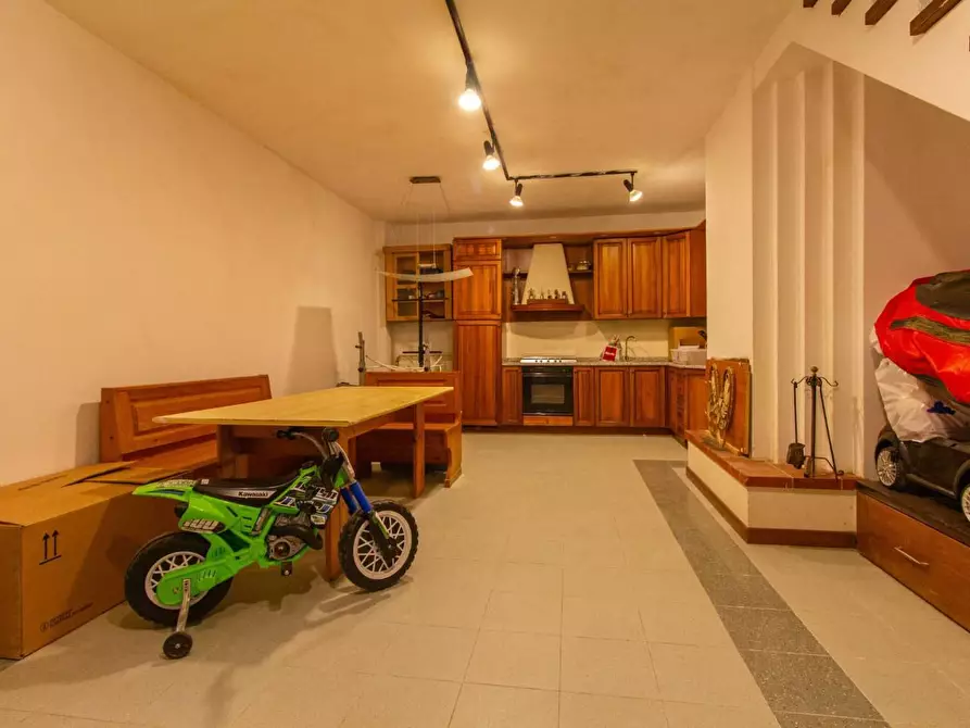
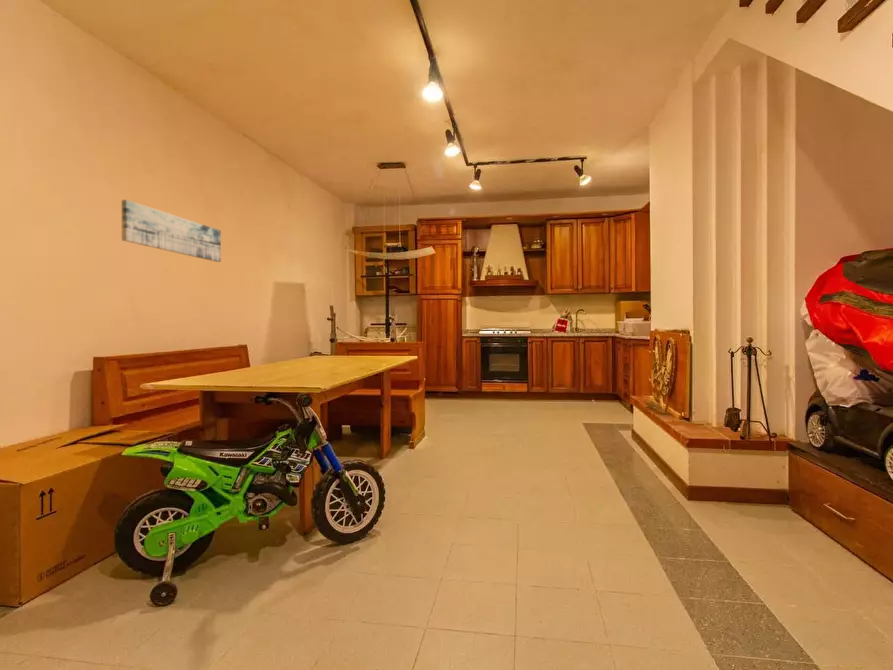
+ wall art (177, 234)
